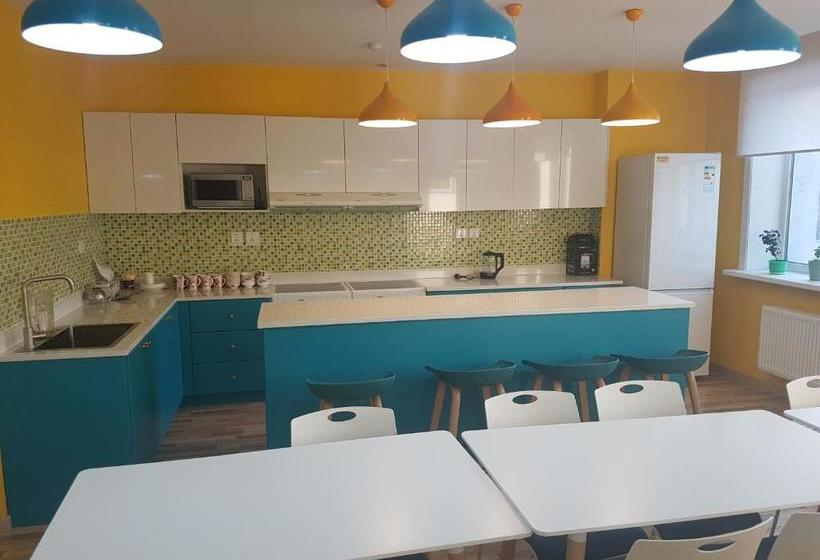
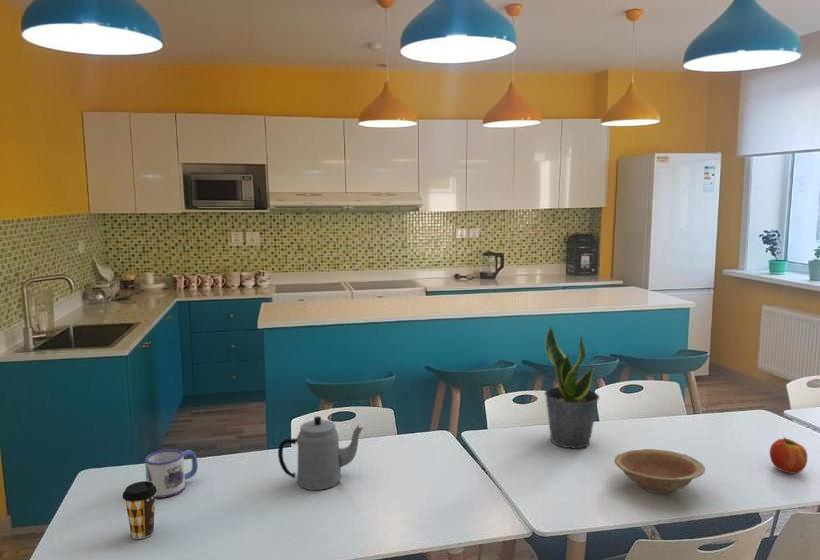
+ teapot (321, 448)
+ mug (172, 470)
+ coffee cup (140, 510)
+ fruit (788, 454)
+ bowl (658, 473)
+ potted plant (571, 383)
